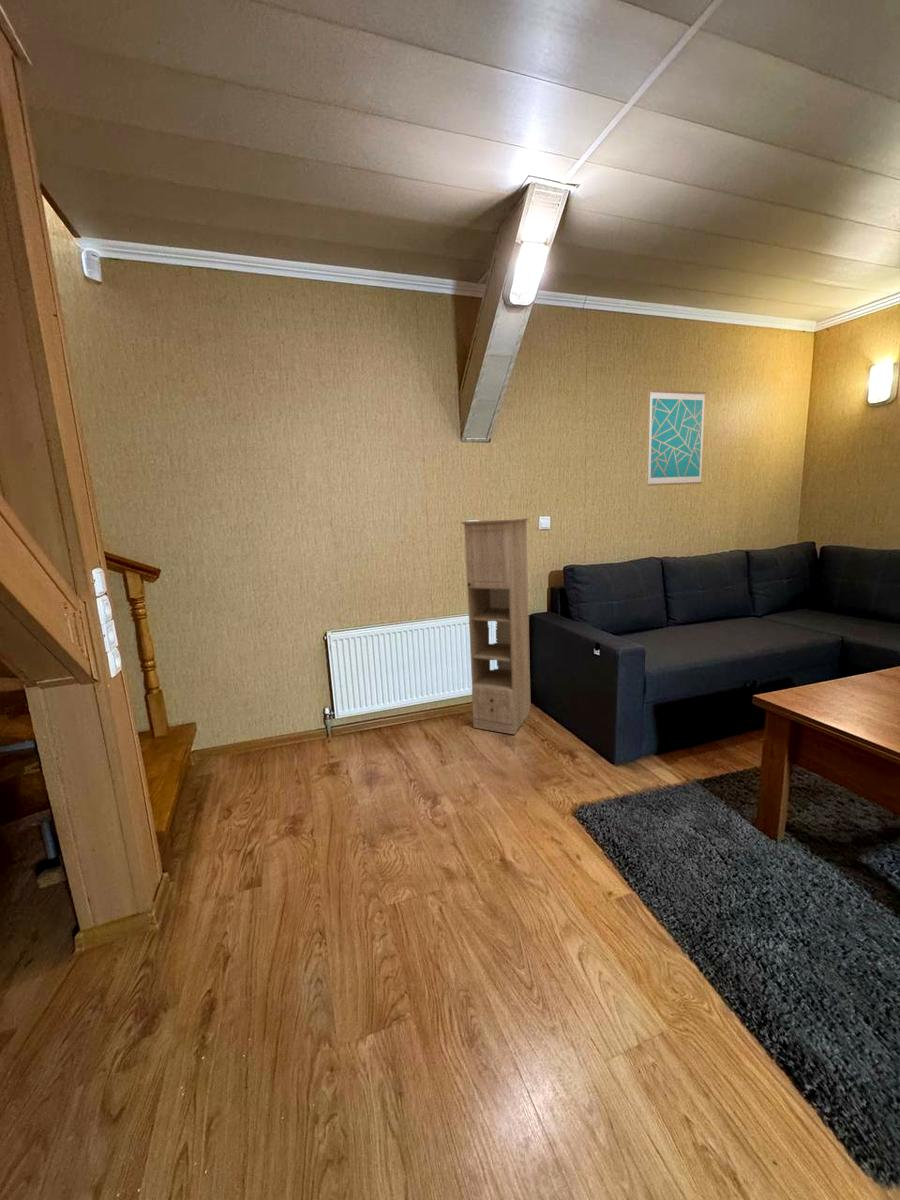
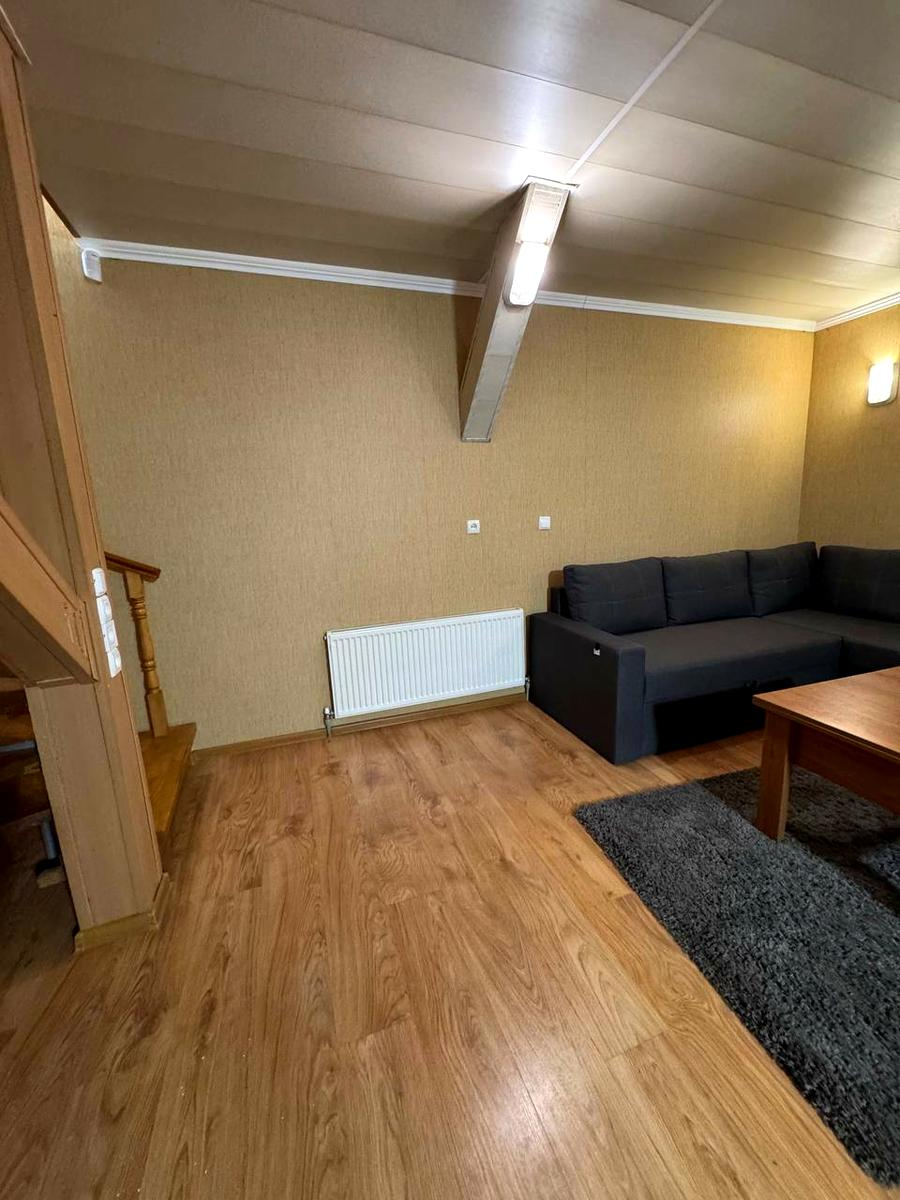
- wall art (676, 438)
- storage cabinet (499, 624)
